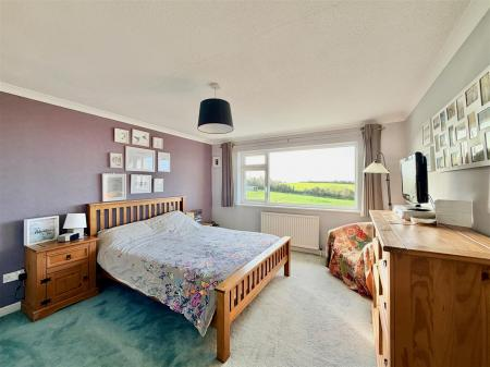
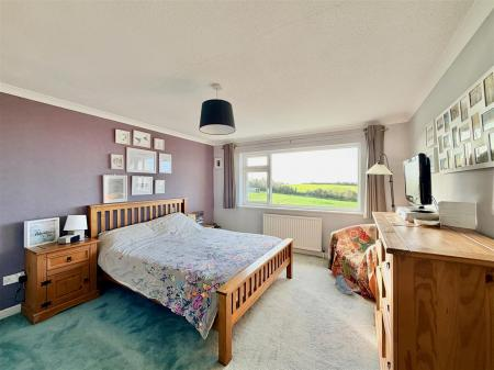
+ shoe (344, 282)
